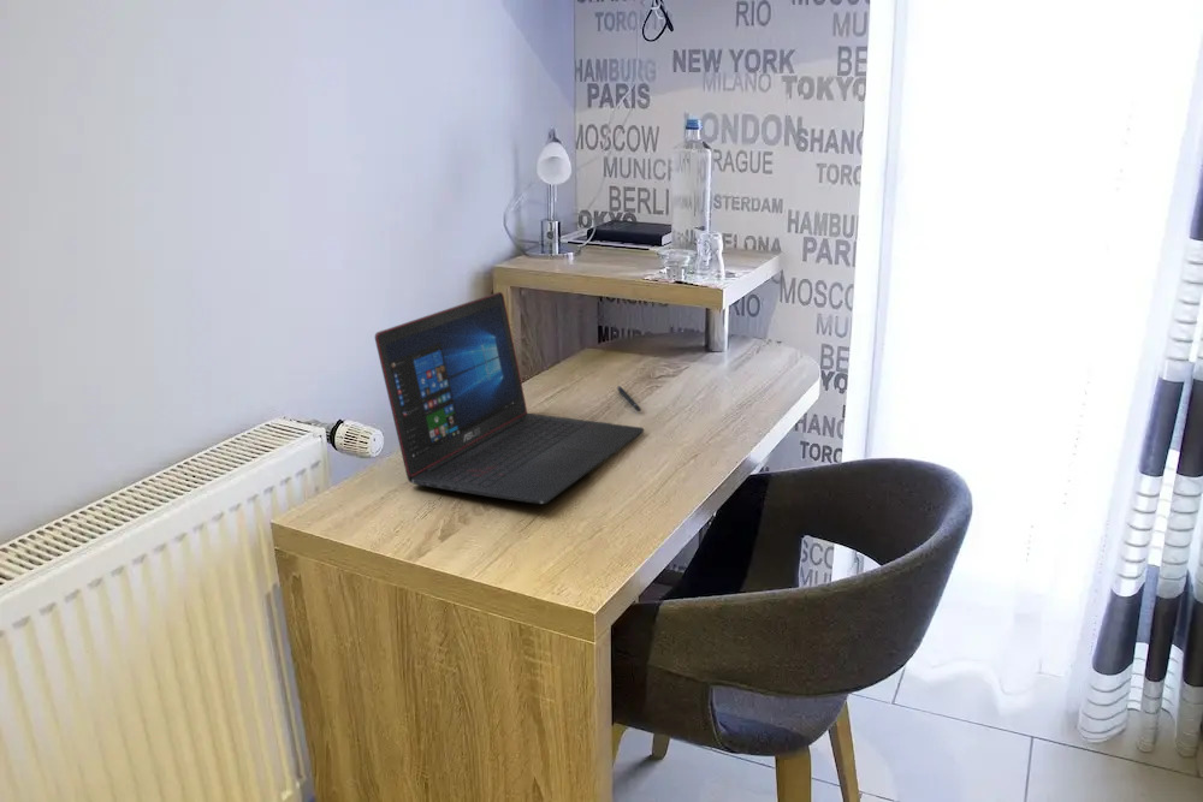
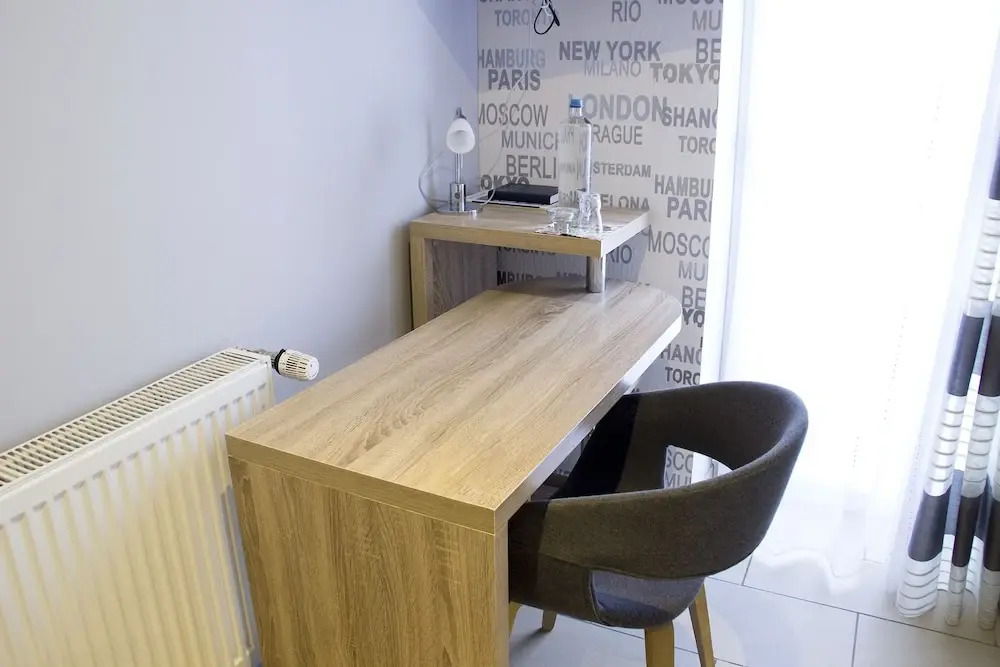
- pen (629, 398)
- laptop (520, 387)
